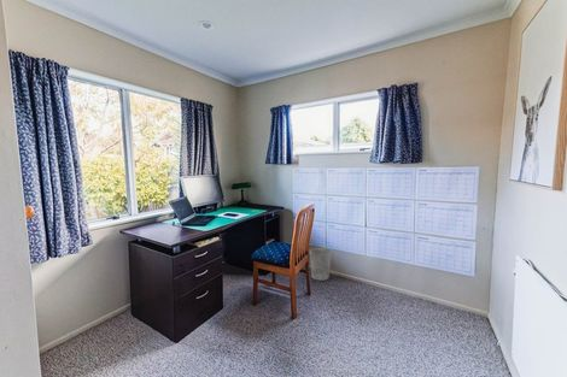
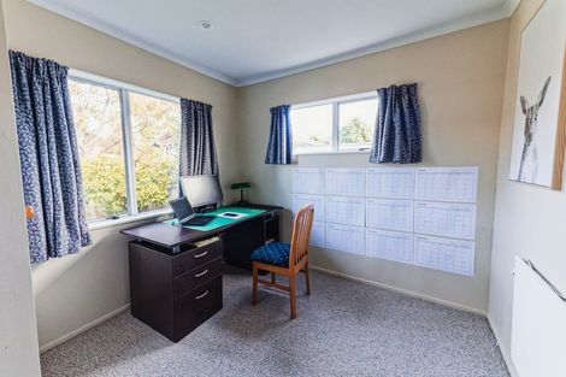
- wastebasket (320, 264)
